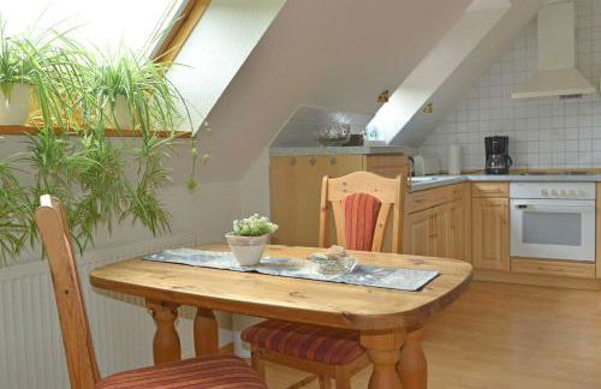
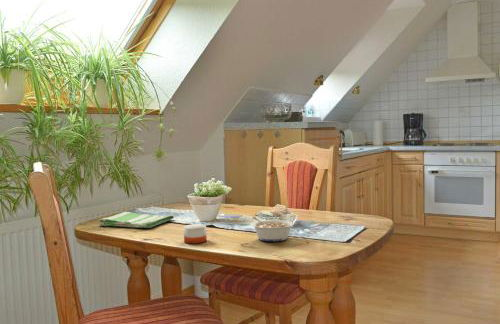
+ candle (194, 225)
+ dish towel (136, 219)
+ legume (271, 229)
